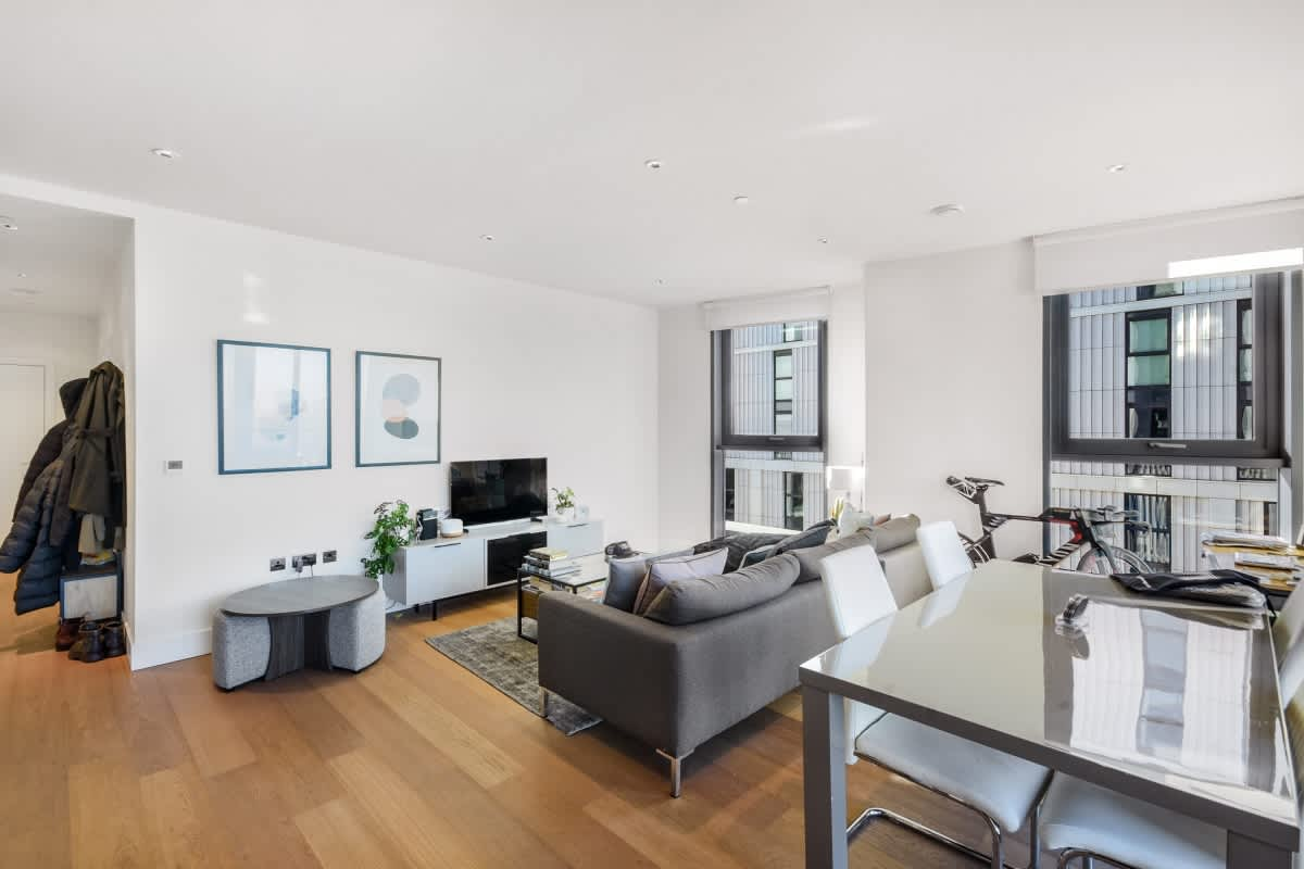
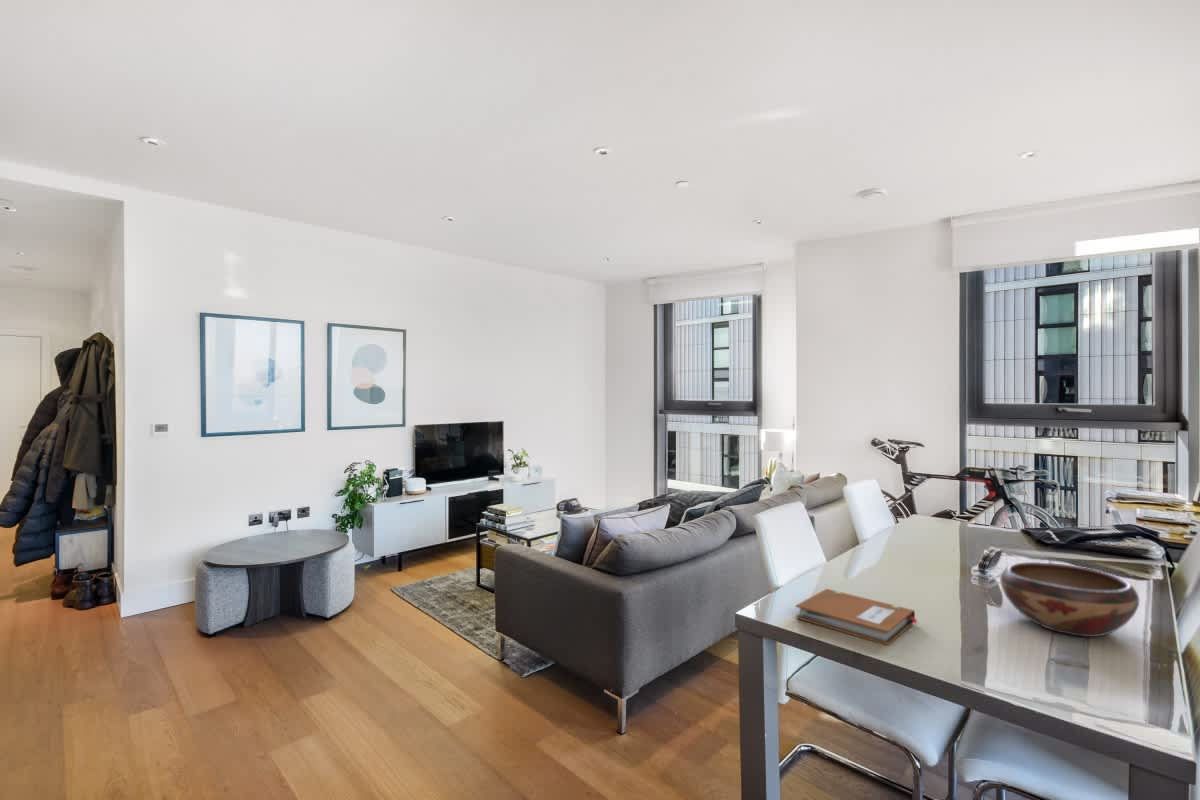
+ decorative bowl (1065, 600)
+ notebook (857, 614)
